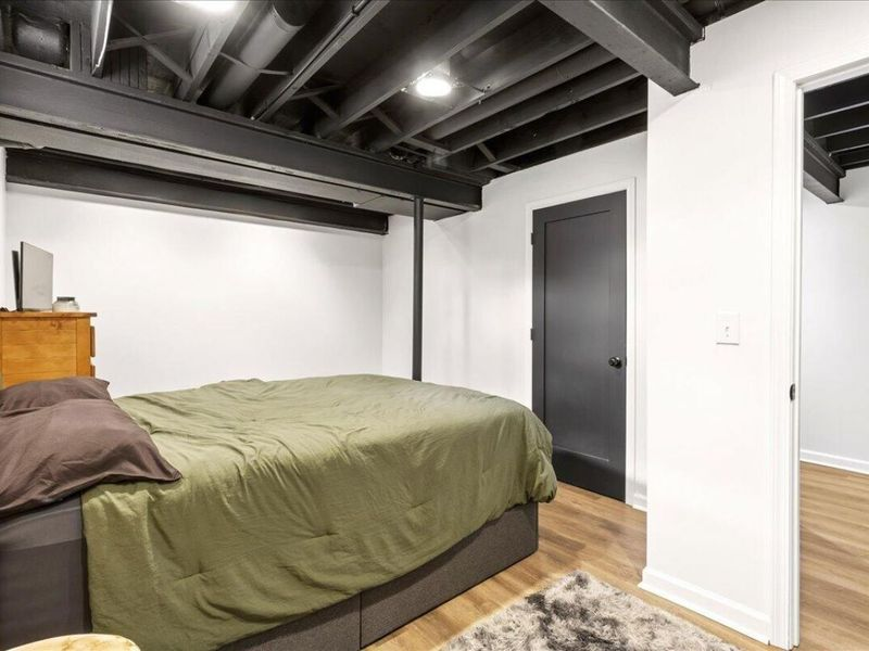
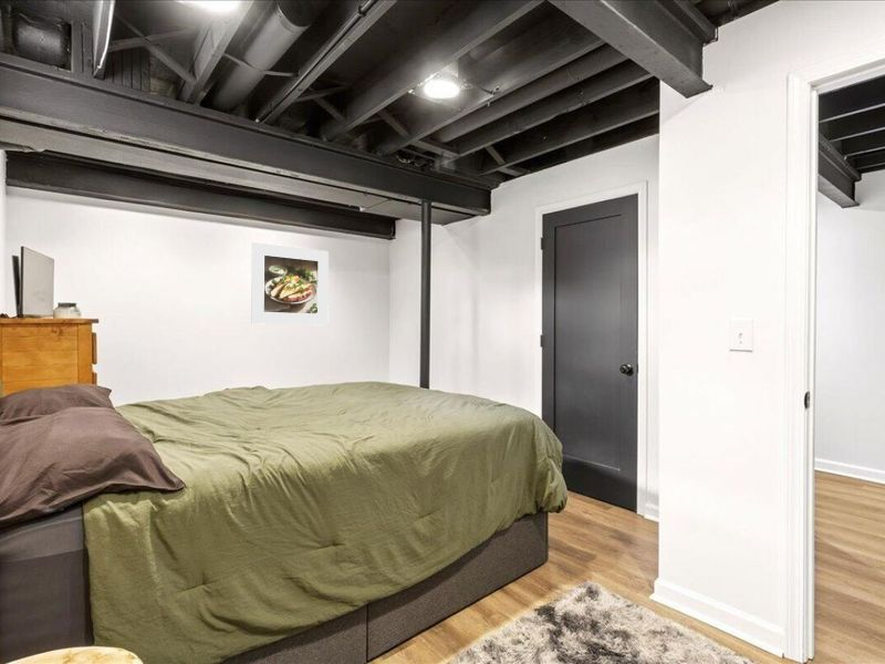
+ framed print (291, 286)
